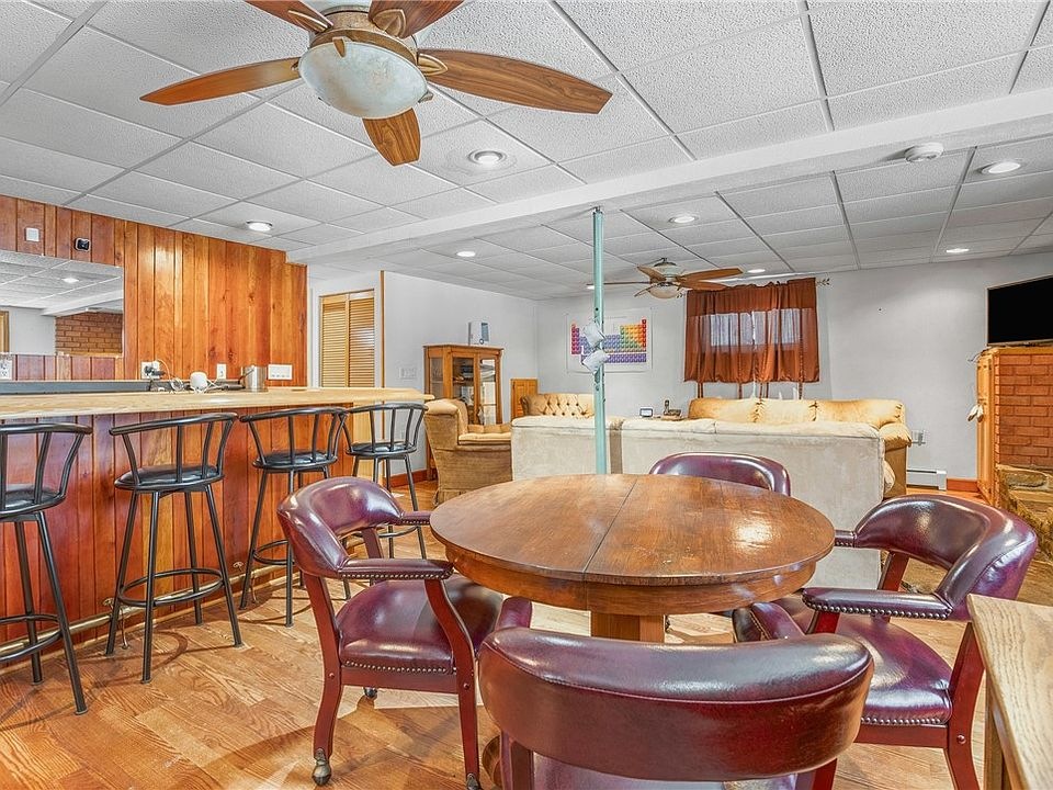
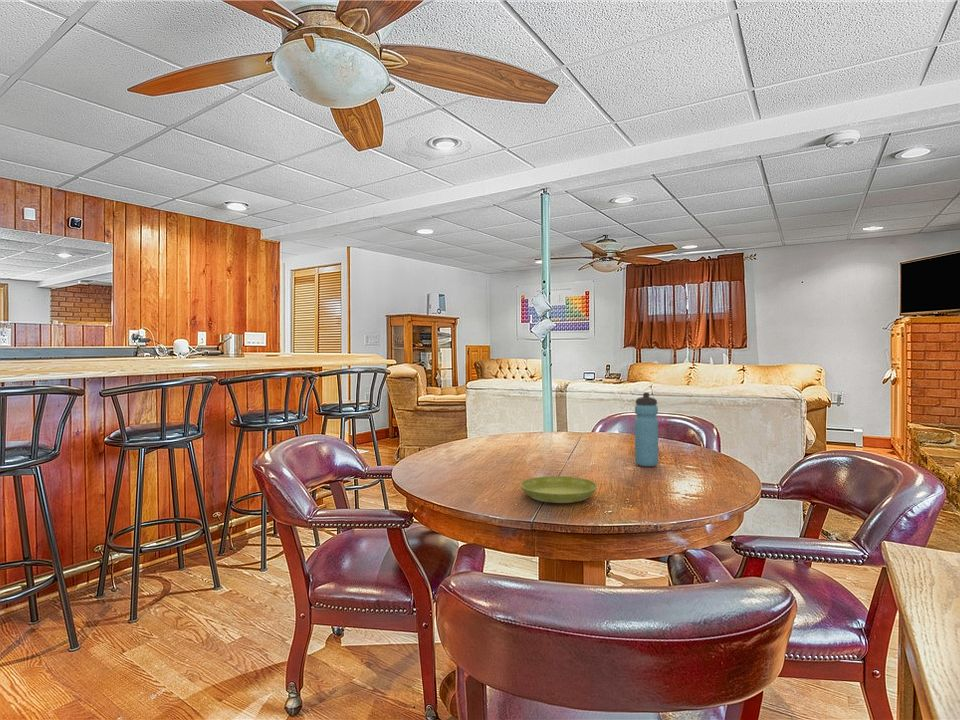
+ water bottle (646, 428)
+ saucer (558, 489)
